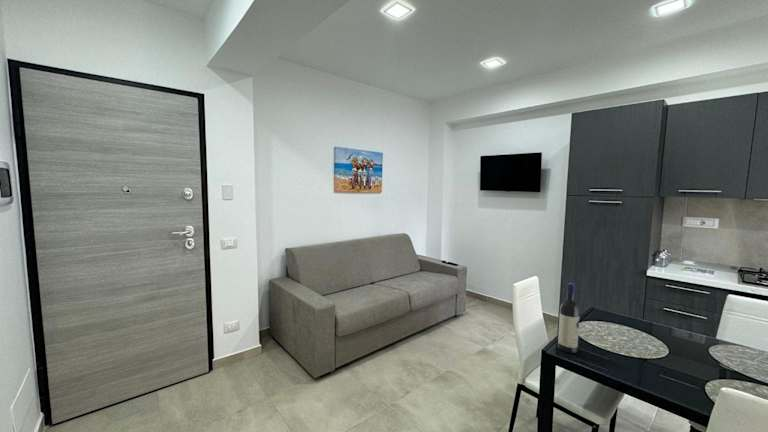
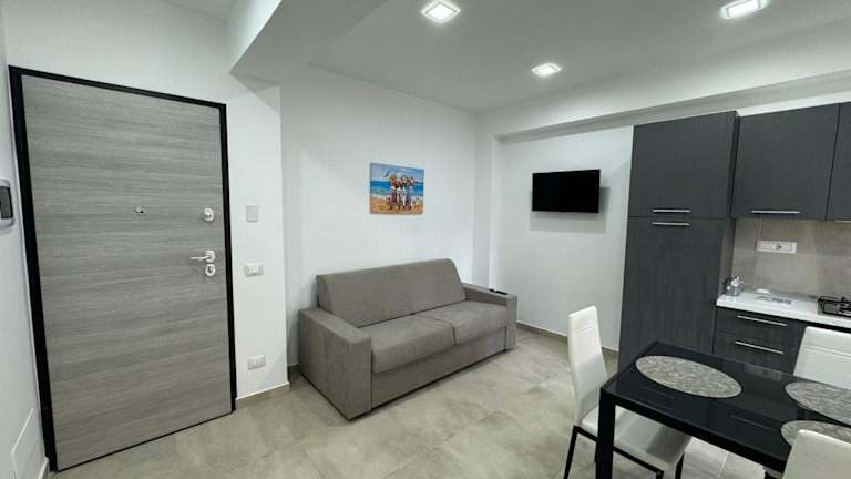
- wine bottle (569, 316)
